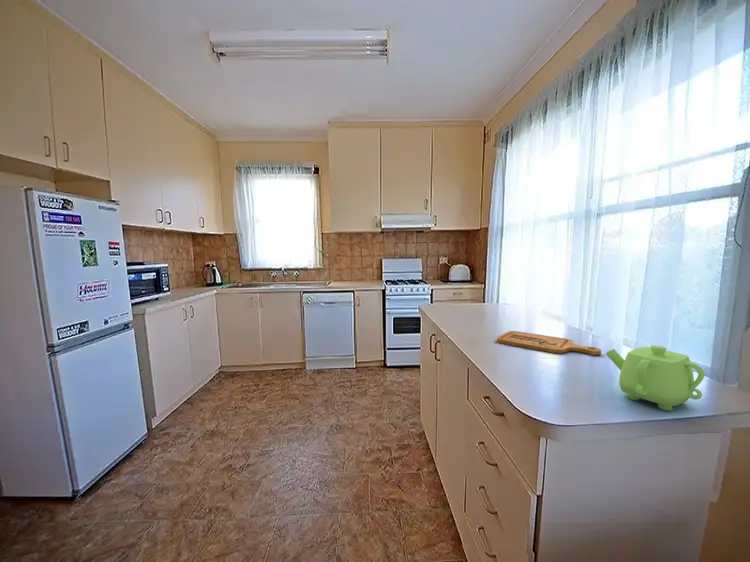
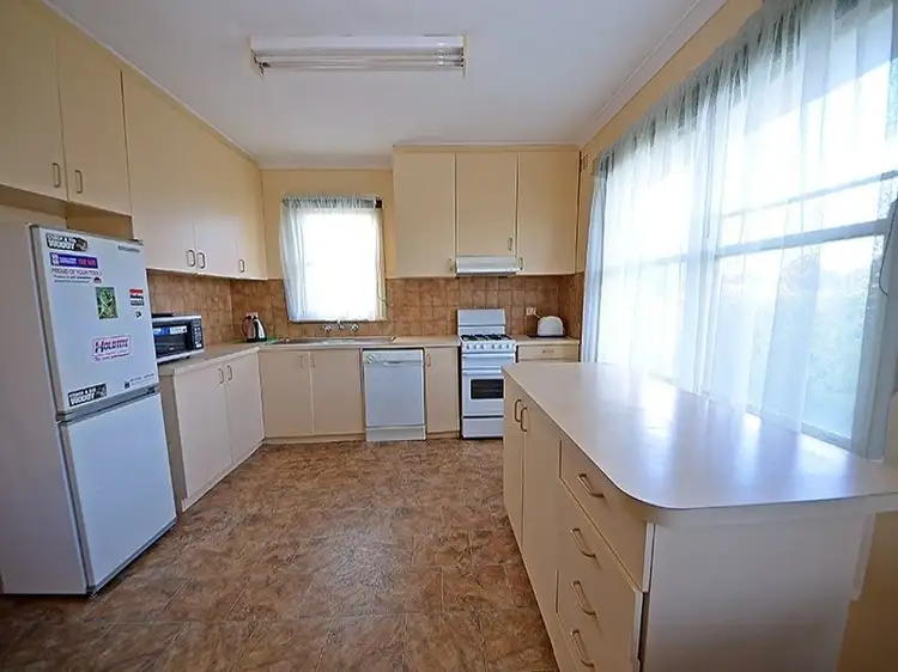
- coffeepot (649, 371)
- cutting board (547, 343)
